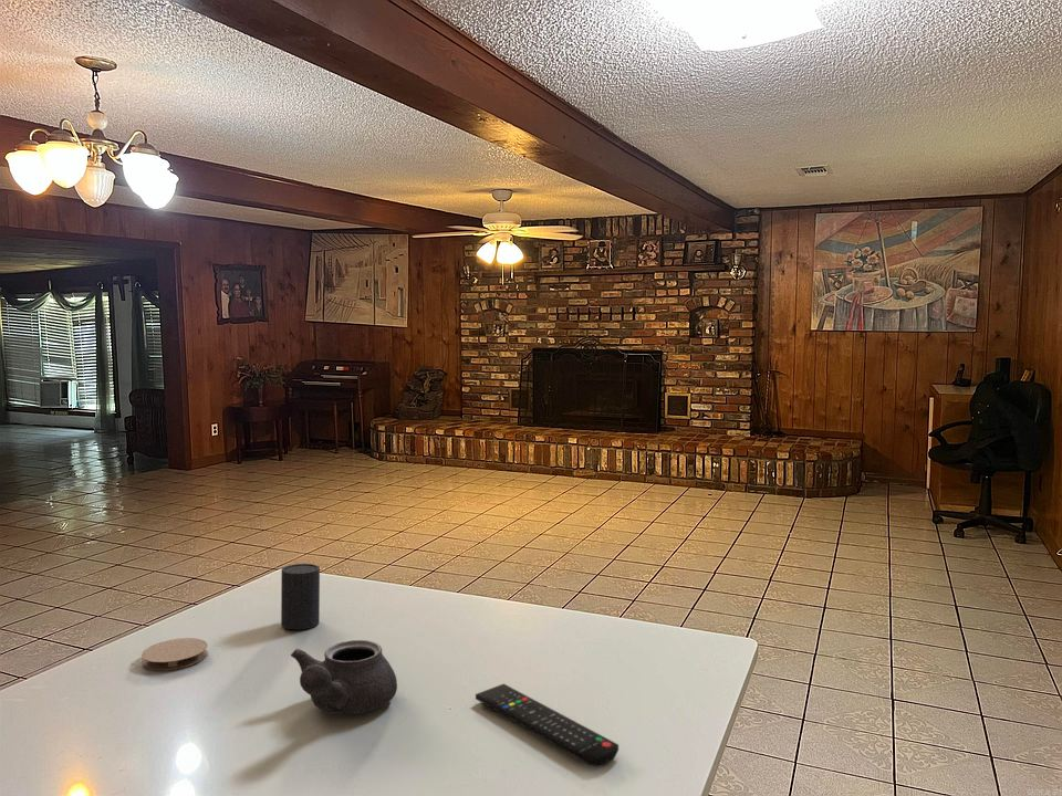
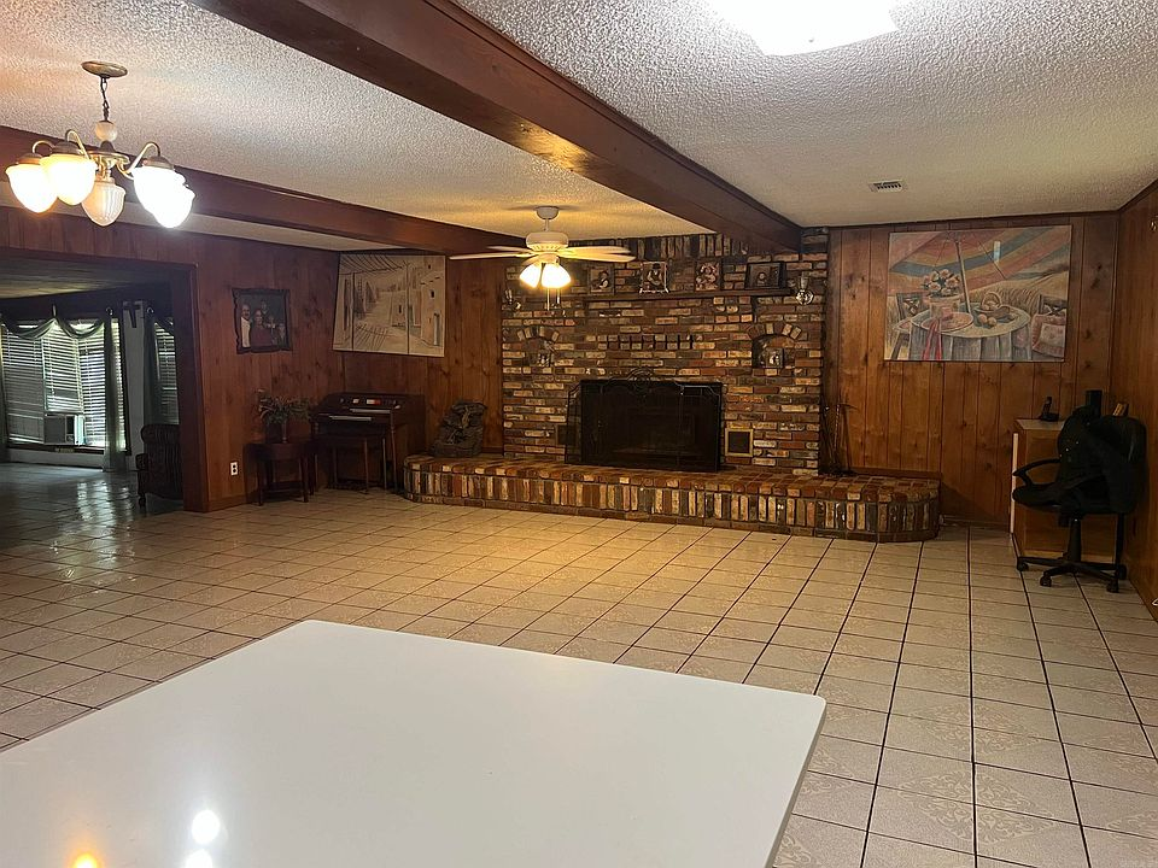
- cup (300, 595)
- teapot (336, 677)
- remote control (543, 723)
- coaster (175, 653)
